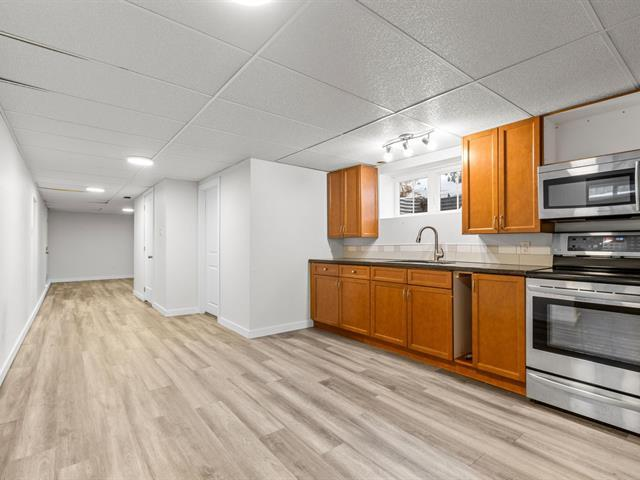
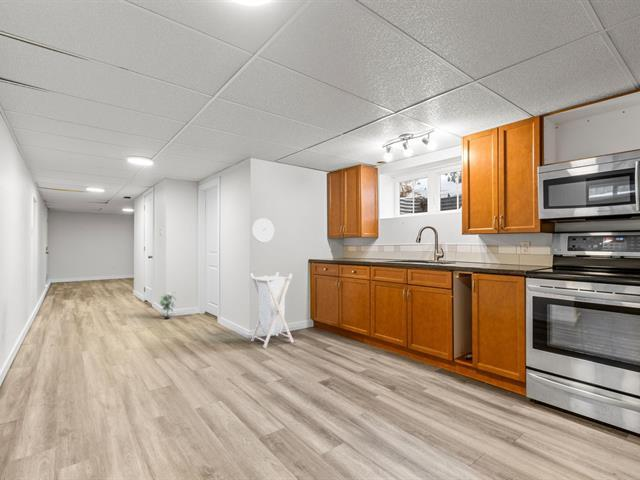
+ potted plant (167, 305)
+ laundry hamper (271, 307)
+ wall clock (263, 230)
